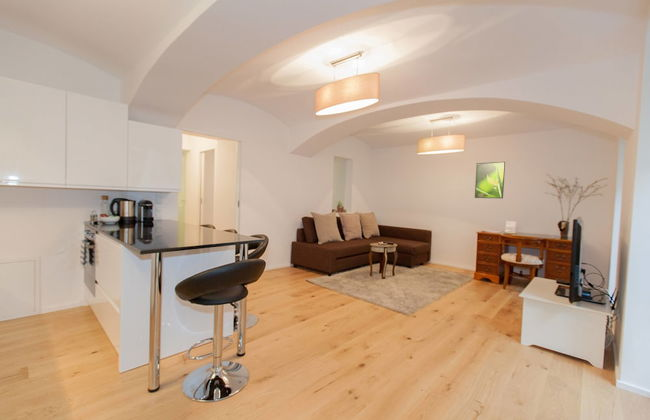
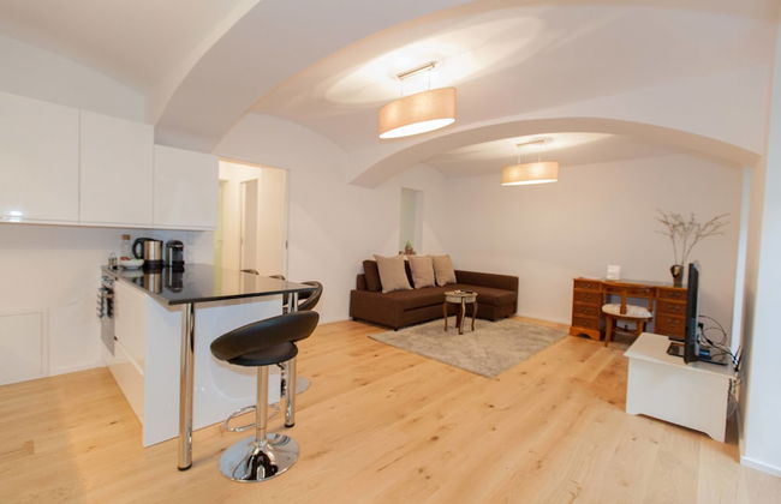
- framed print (489, 180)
